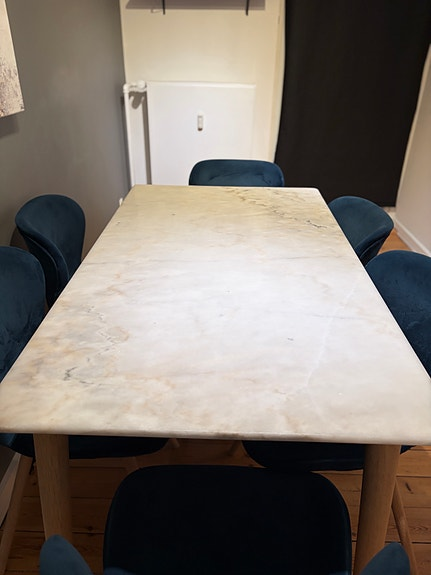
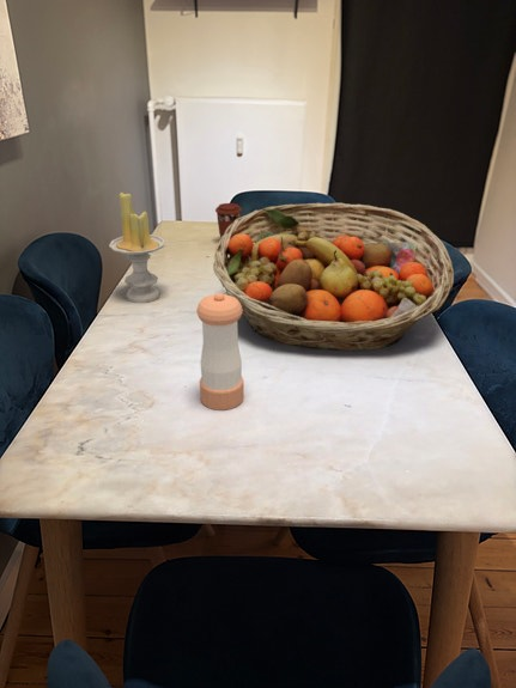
+ coffee cup (229, 224)
+ pepper shaker (220, 348)
+ candle (138, 246)
+ fruit basket (329, 274)
